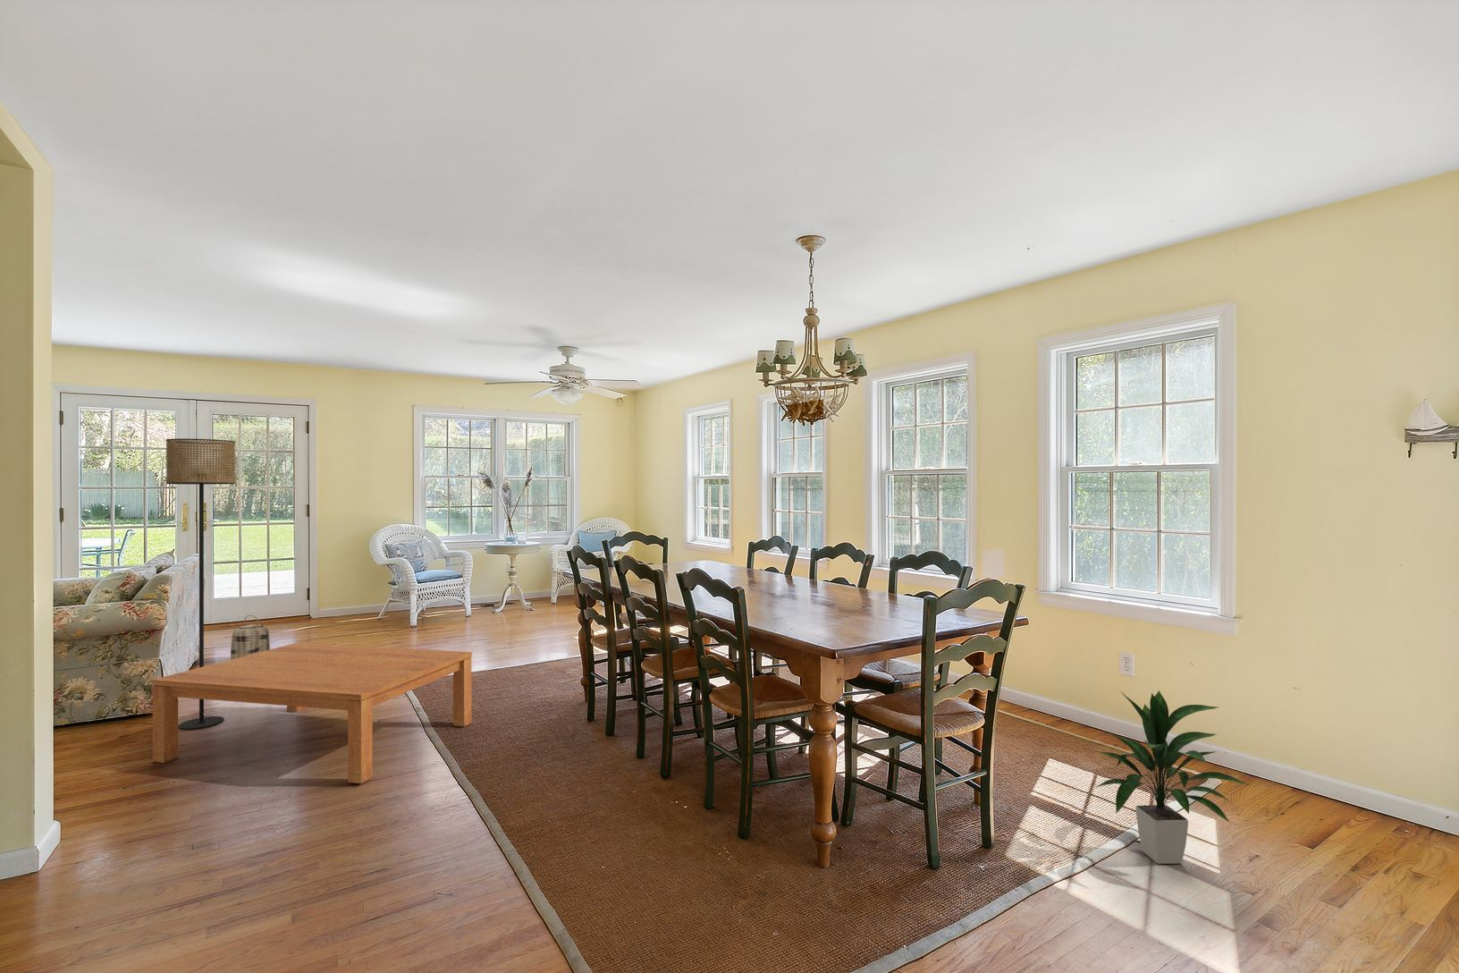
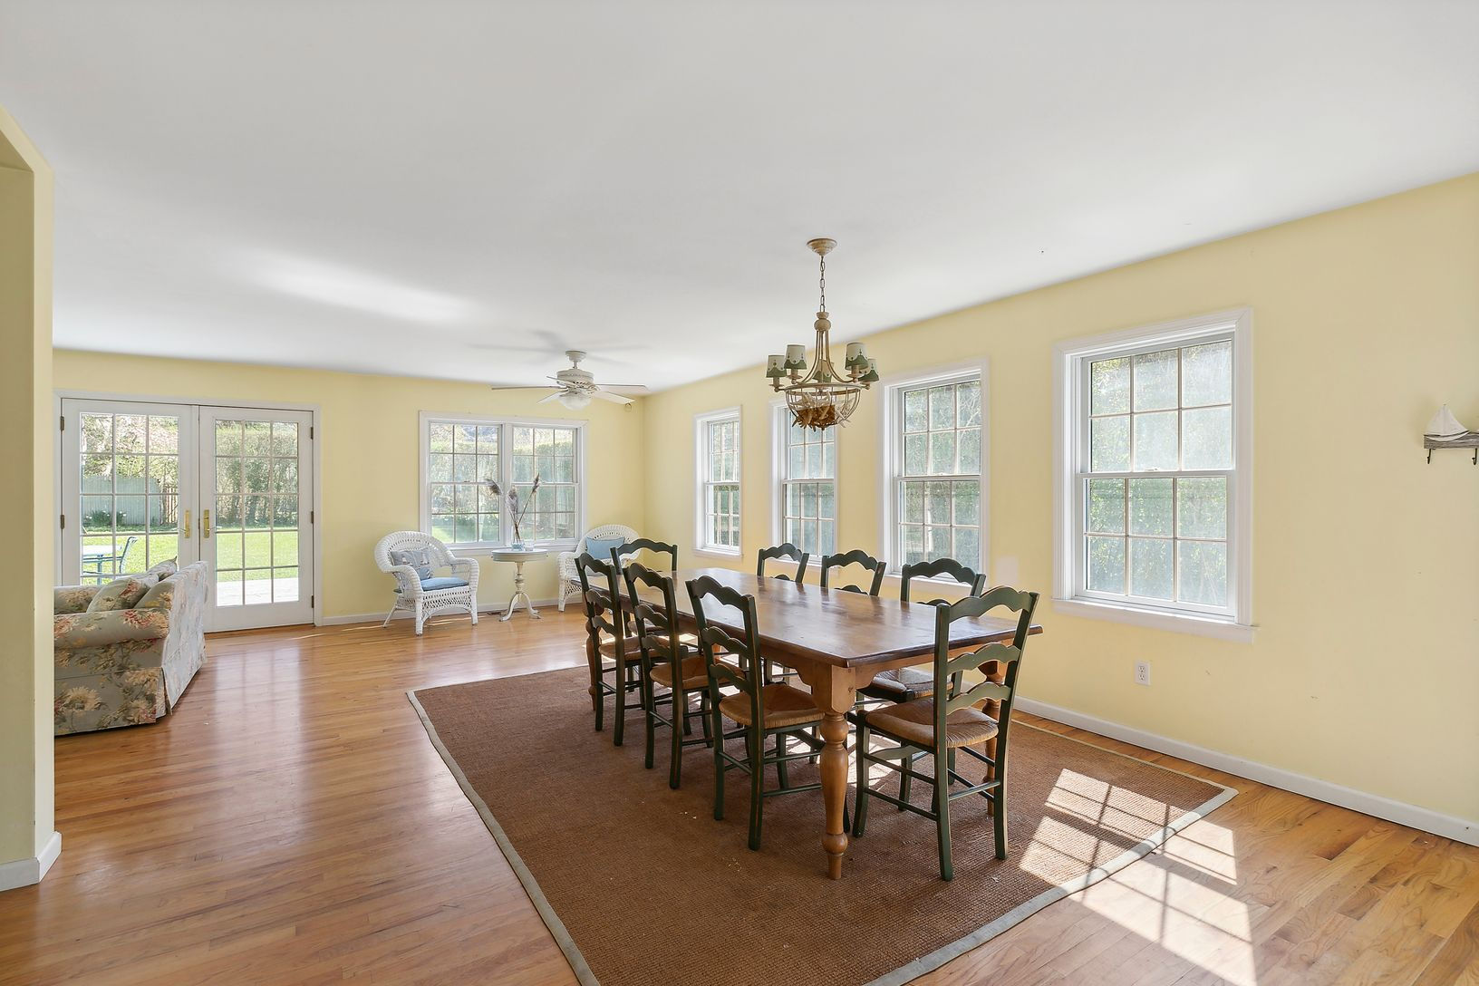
- indoor plant (1160, 771)
- coffee table (323, 702)
- basket (251, 637)
- floor lamp (201, 581)
